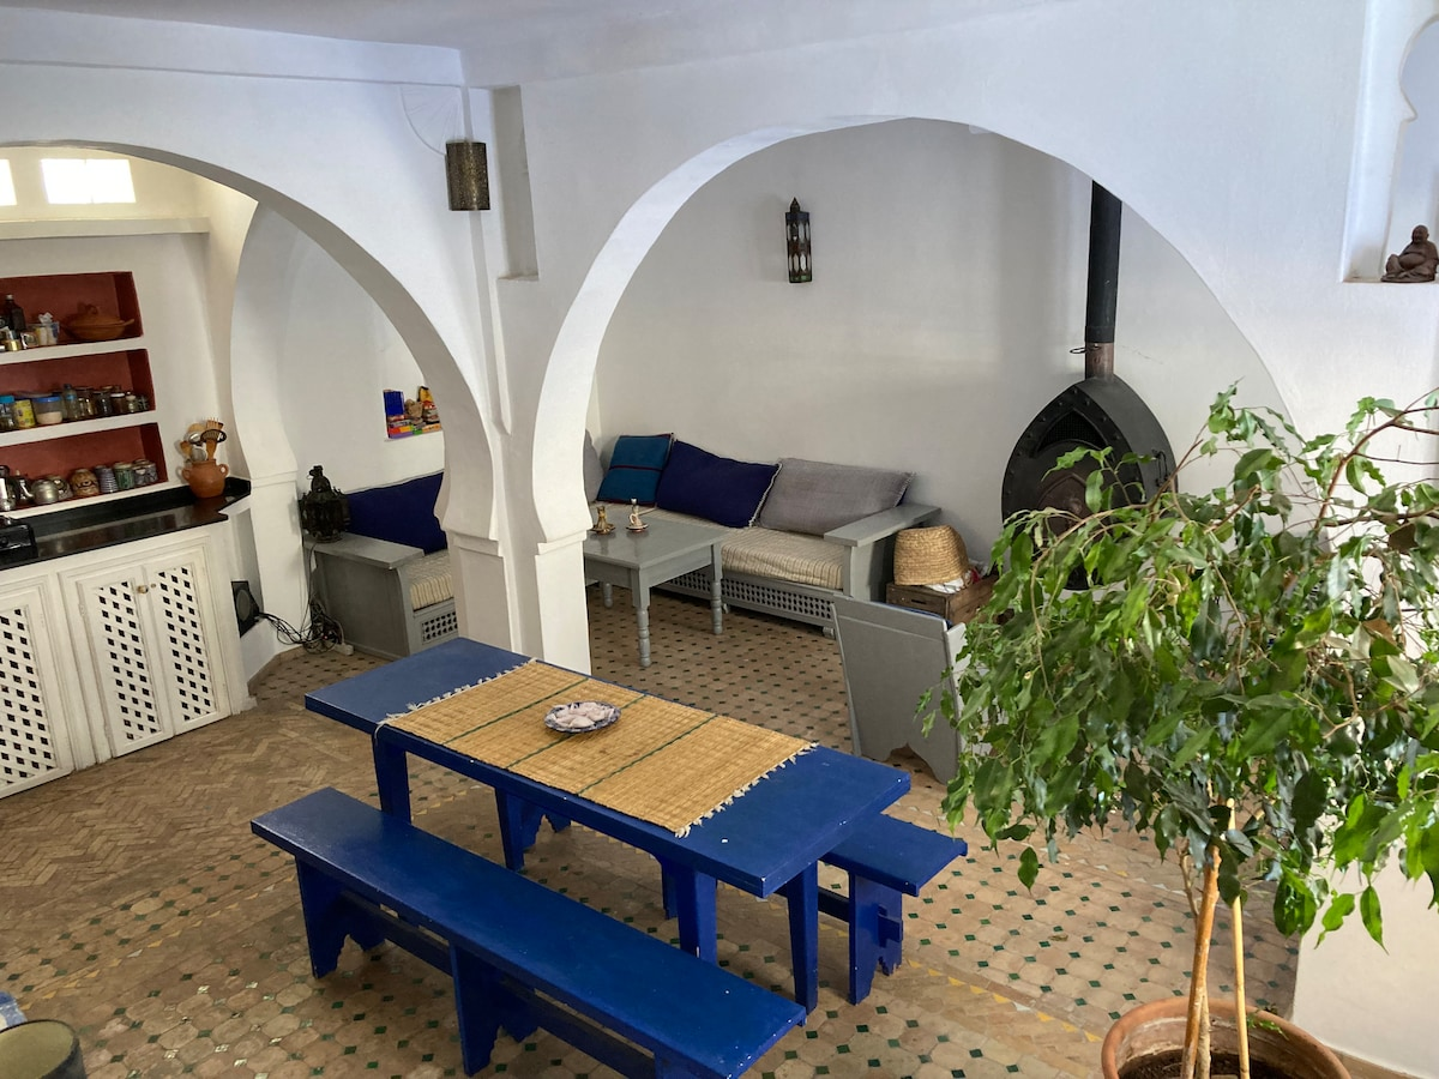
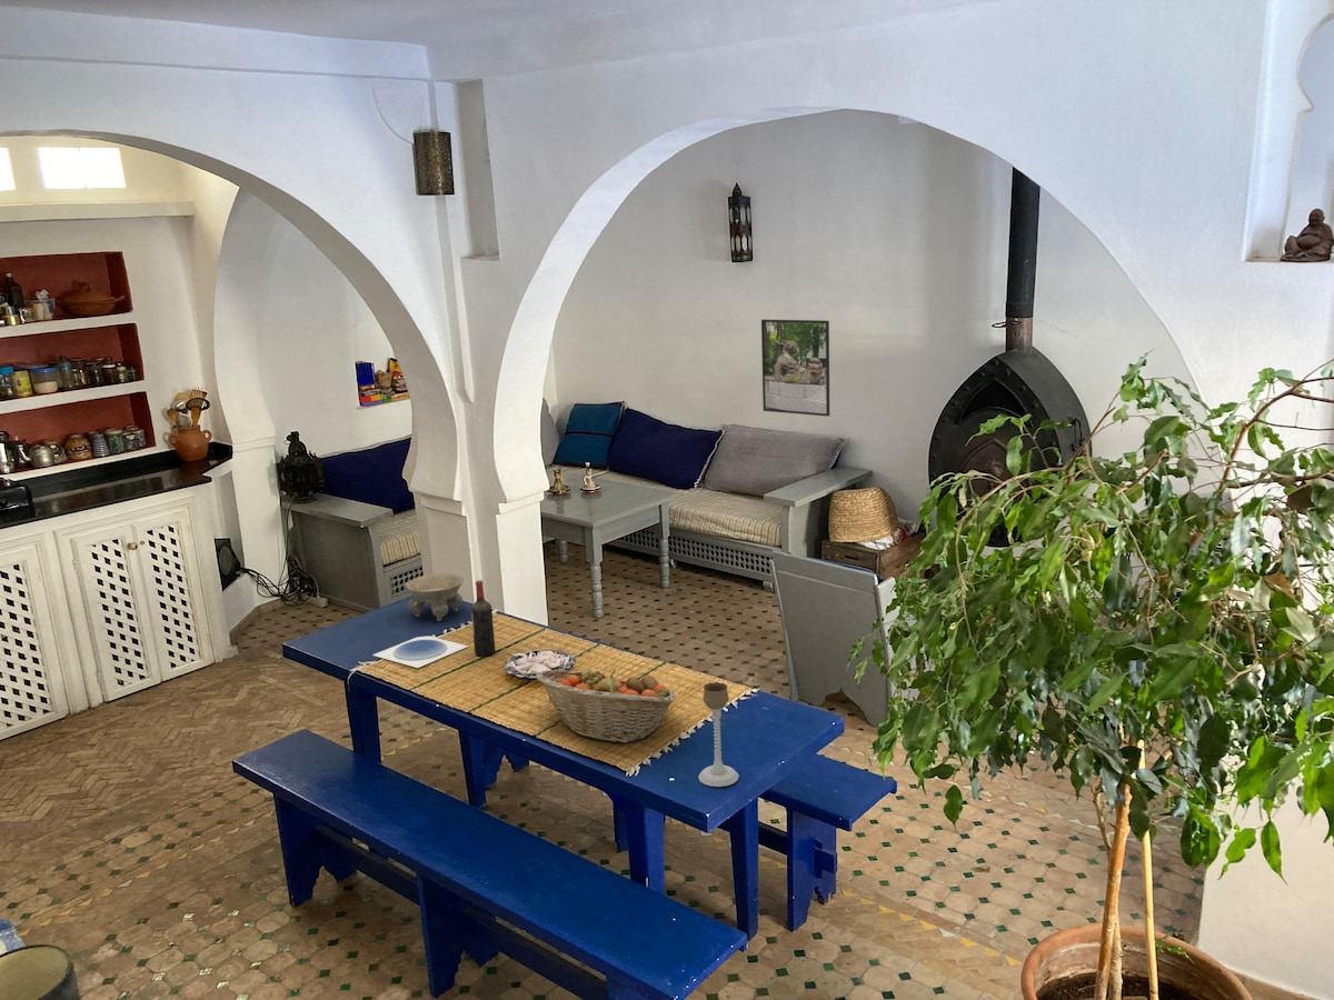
+ fruit basket (606, 697)
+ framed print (795, 367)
+ candle holder (717, 732)
+ plate (420, 648)
+ bowl (436, 598)
+ wine bottle (481, 617)
